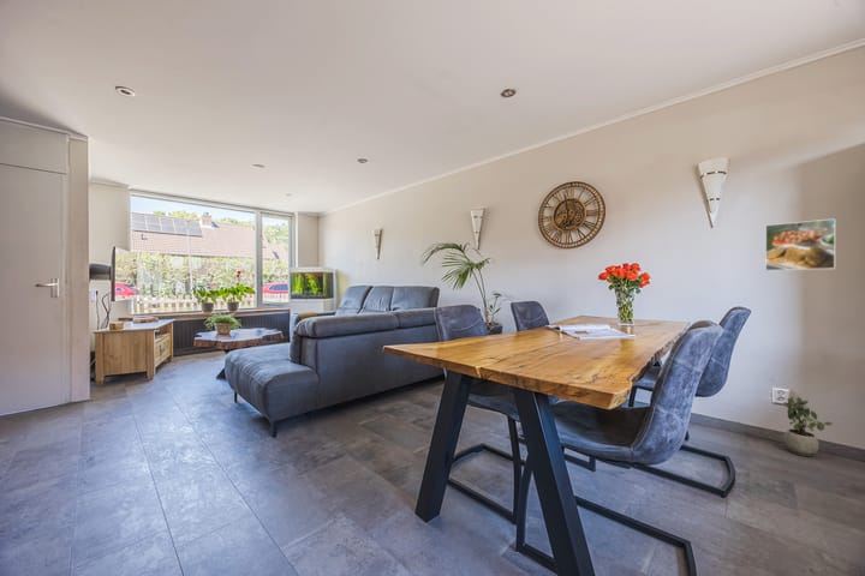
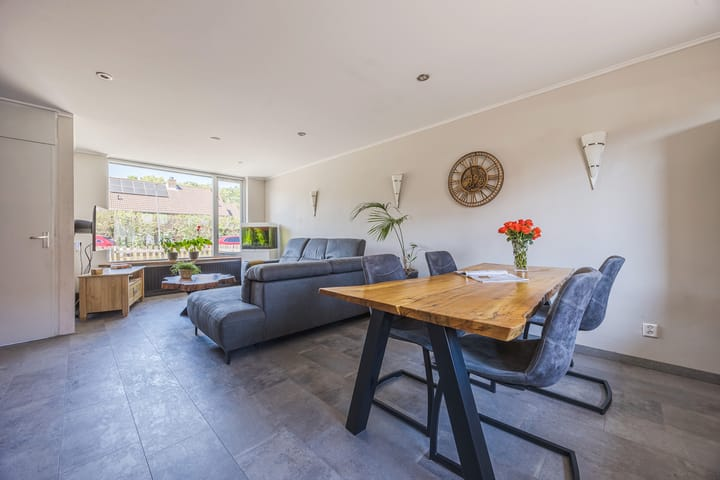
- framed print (798, 246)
- potted plant (806, 426)
